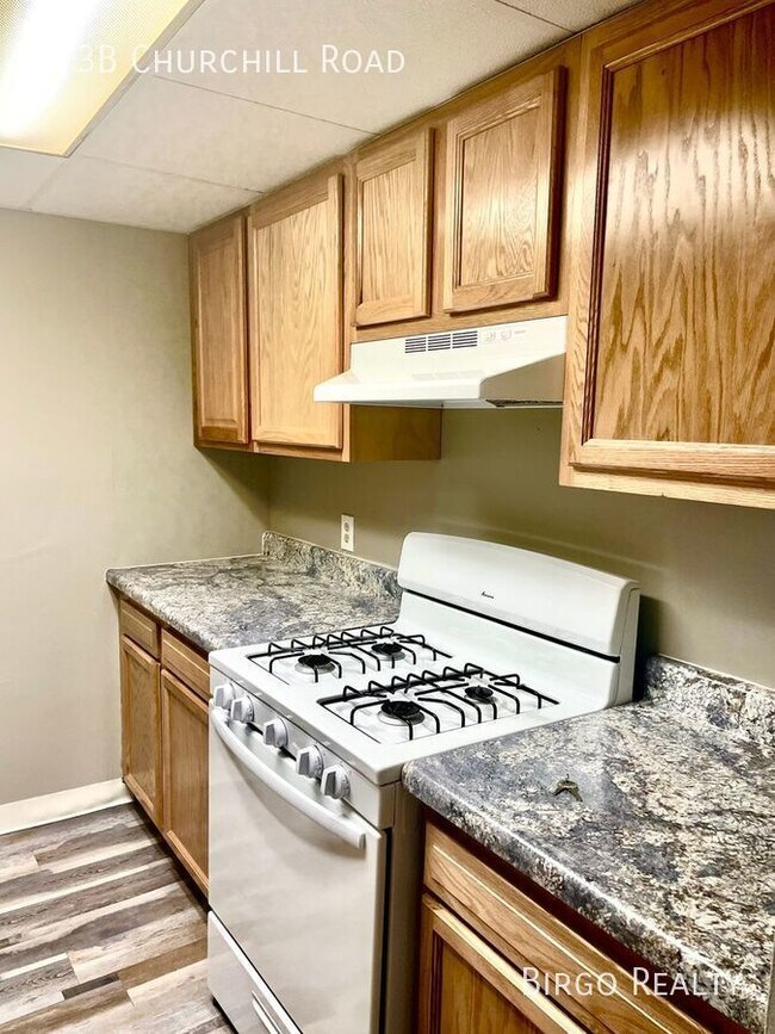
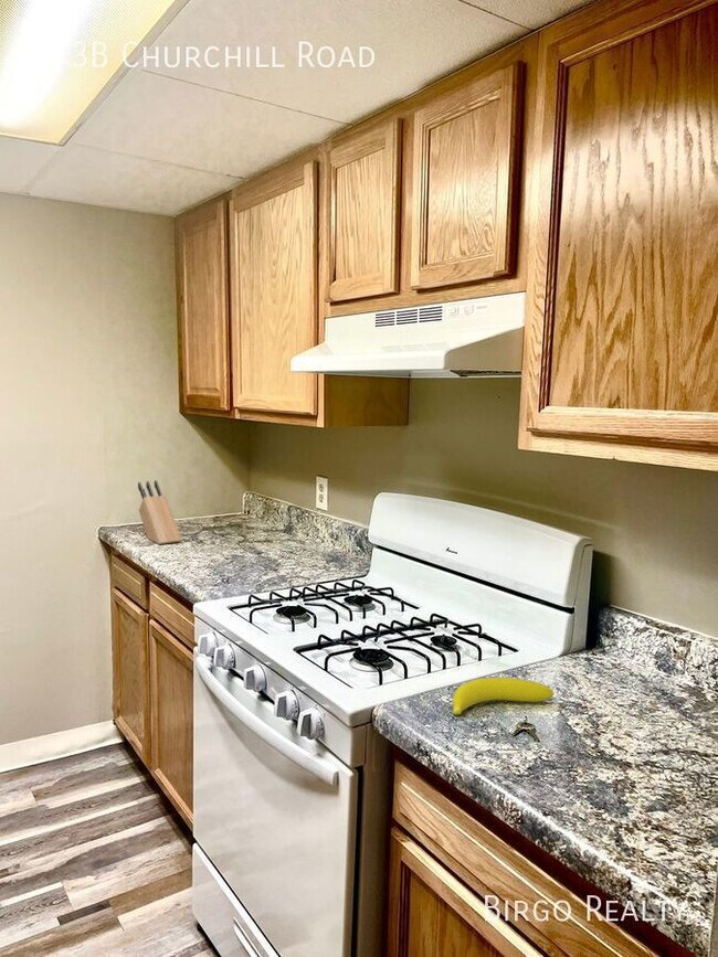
+ banana (503, 694)
+ knife block (157, 510)
